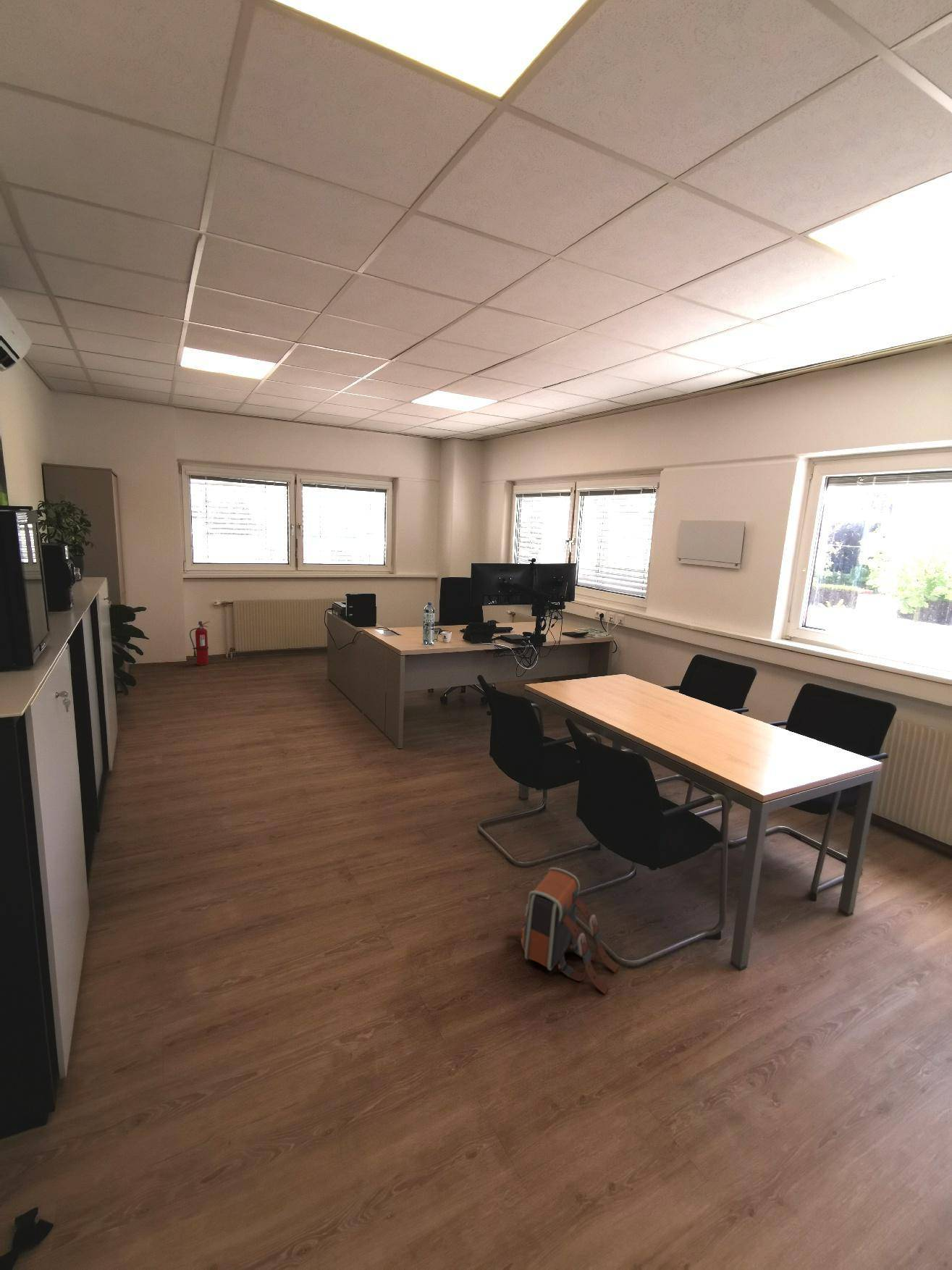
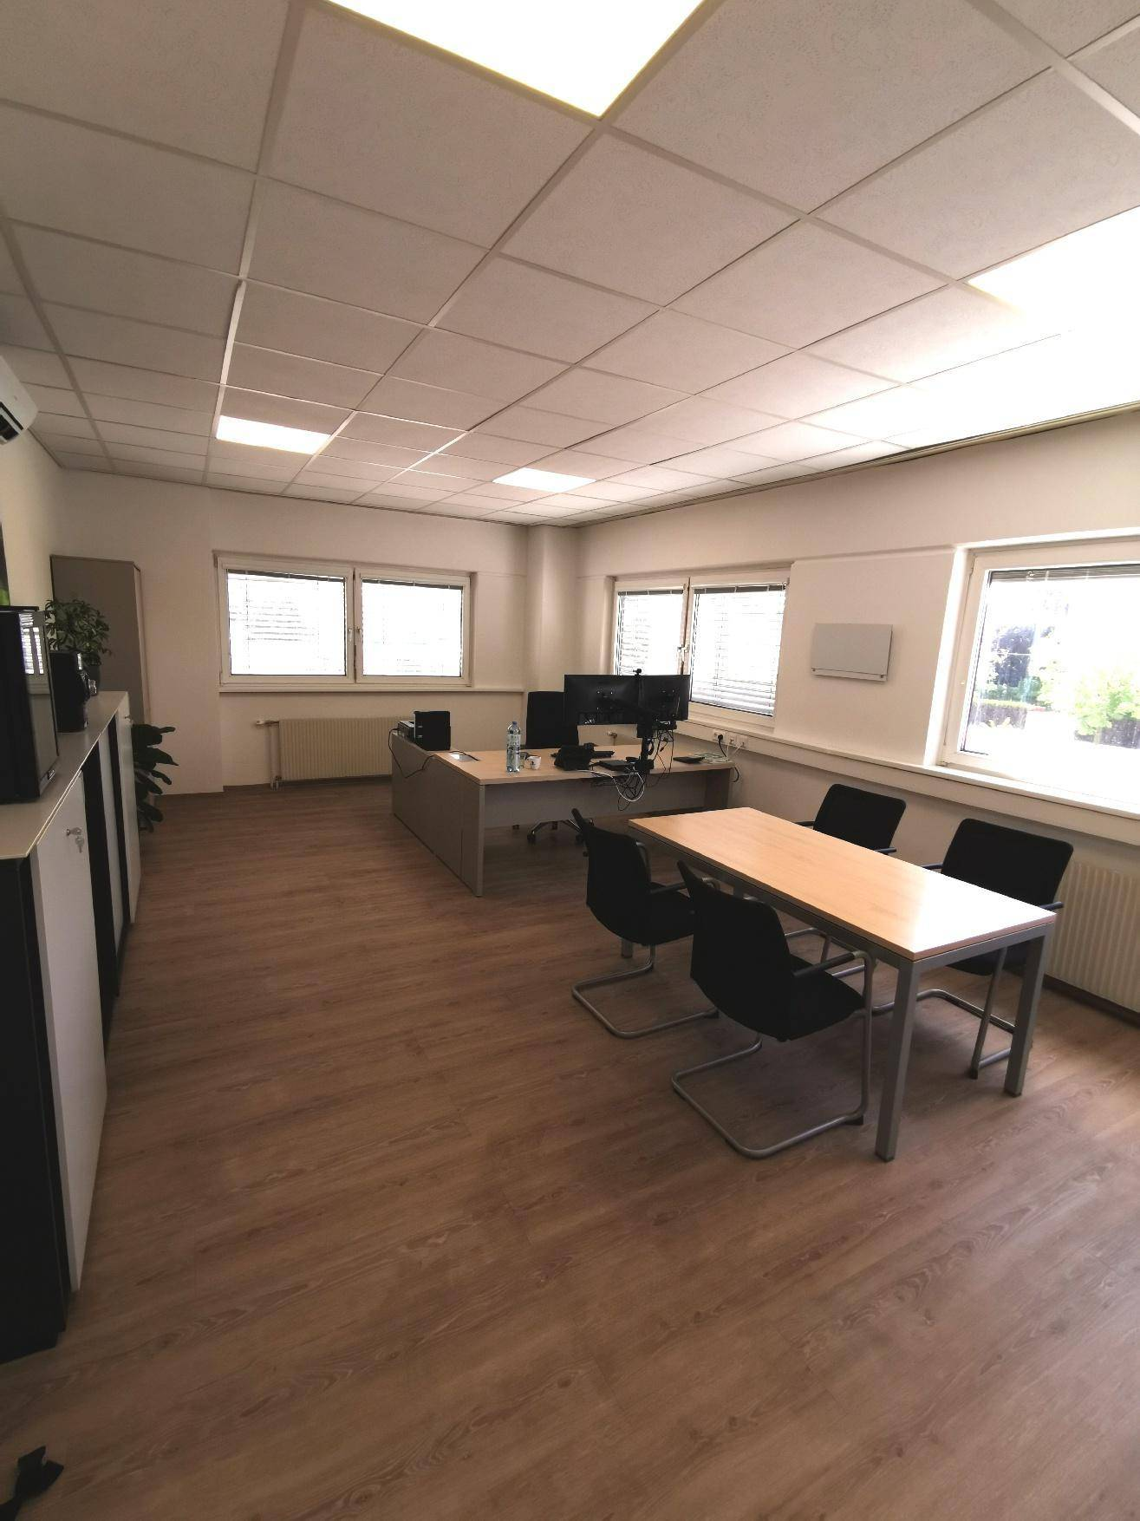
- fire extinguisher (200, 643)
- backpack (561, 921)
